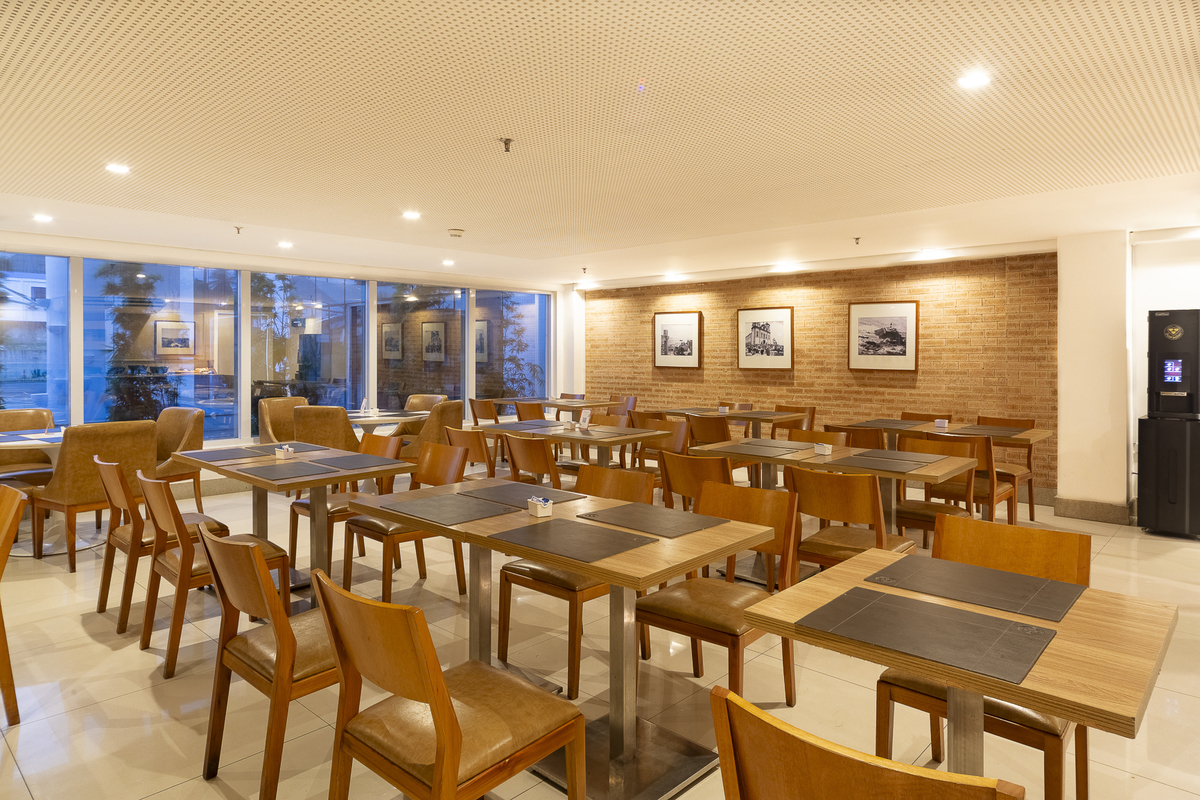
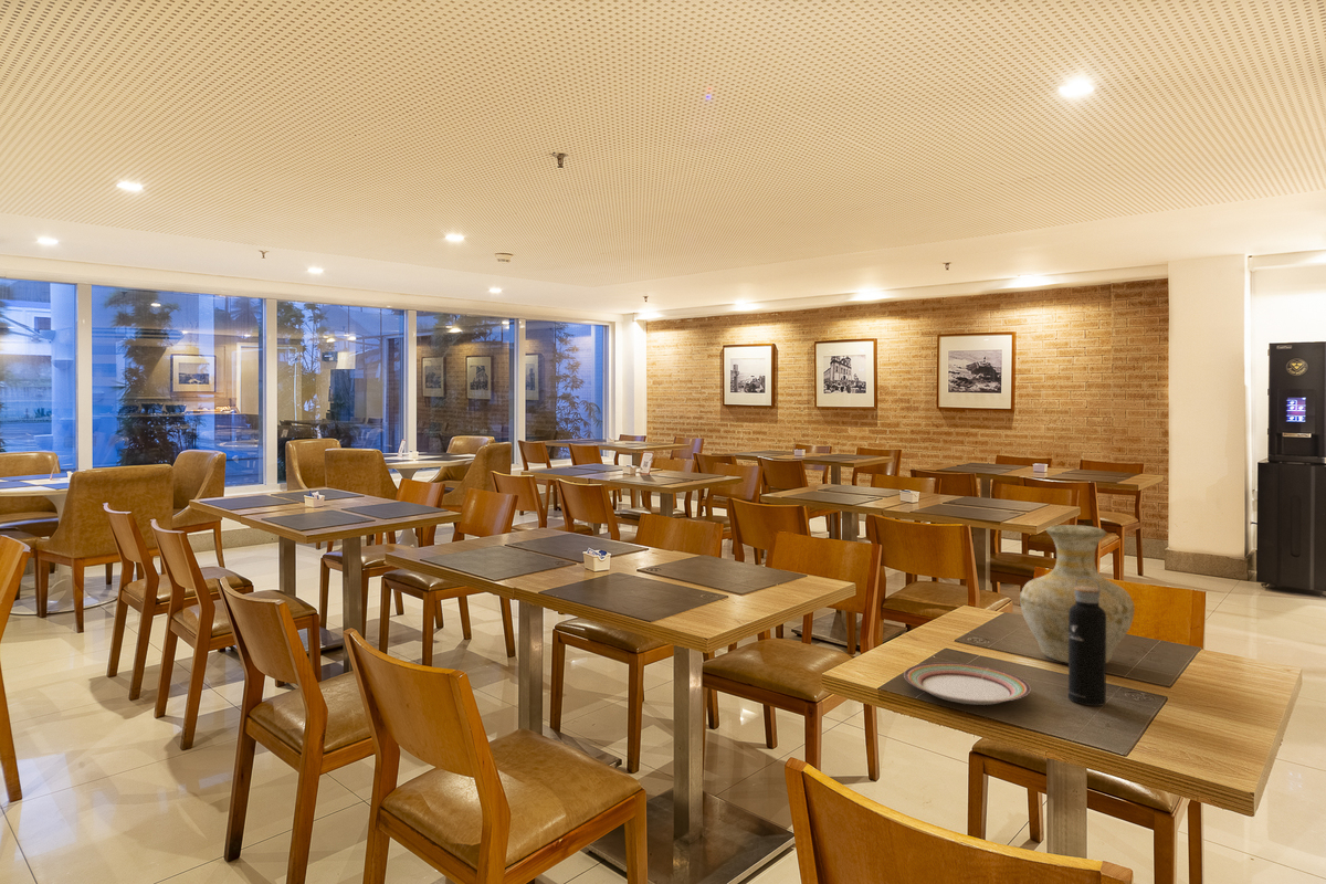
+ water bottle (1086, 638)
+ plate (965, 685)
+ vase (1074, 592)
